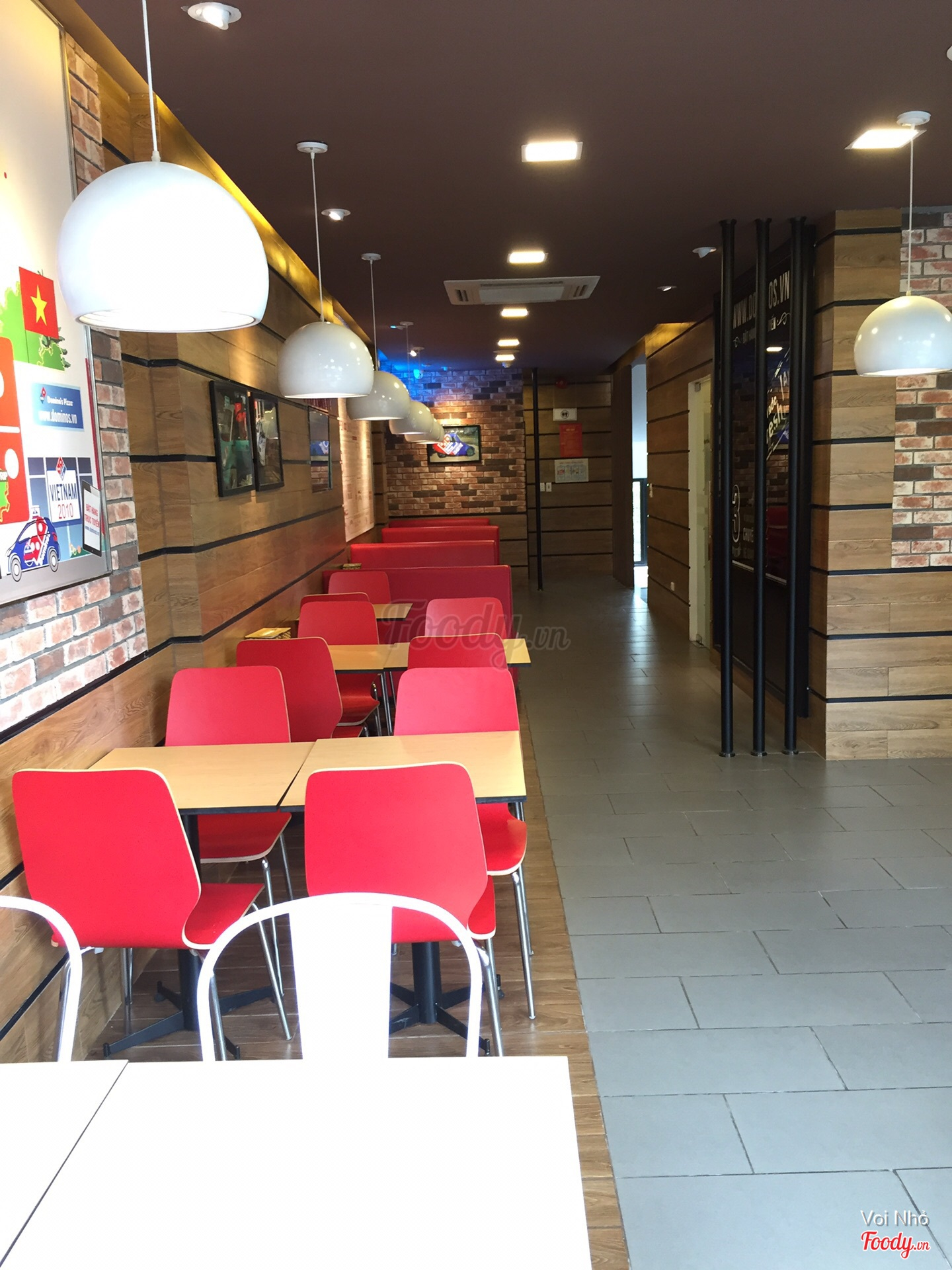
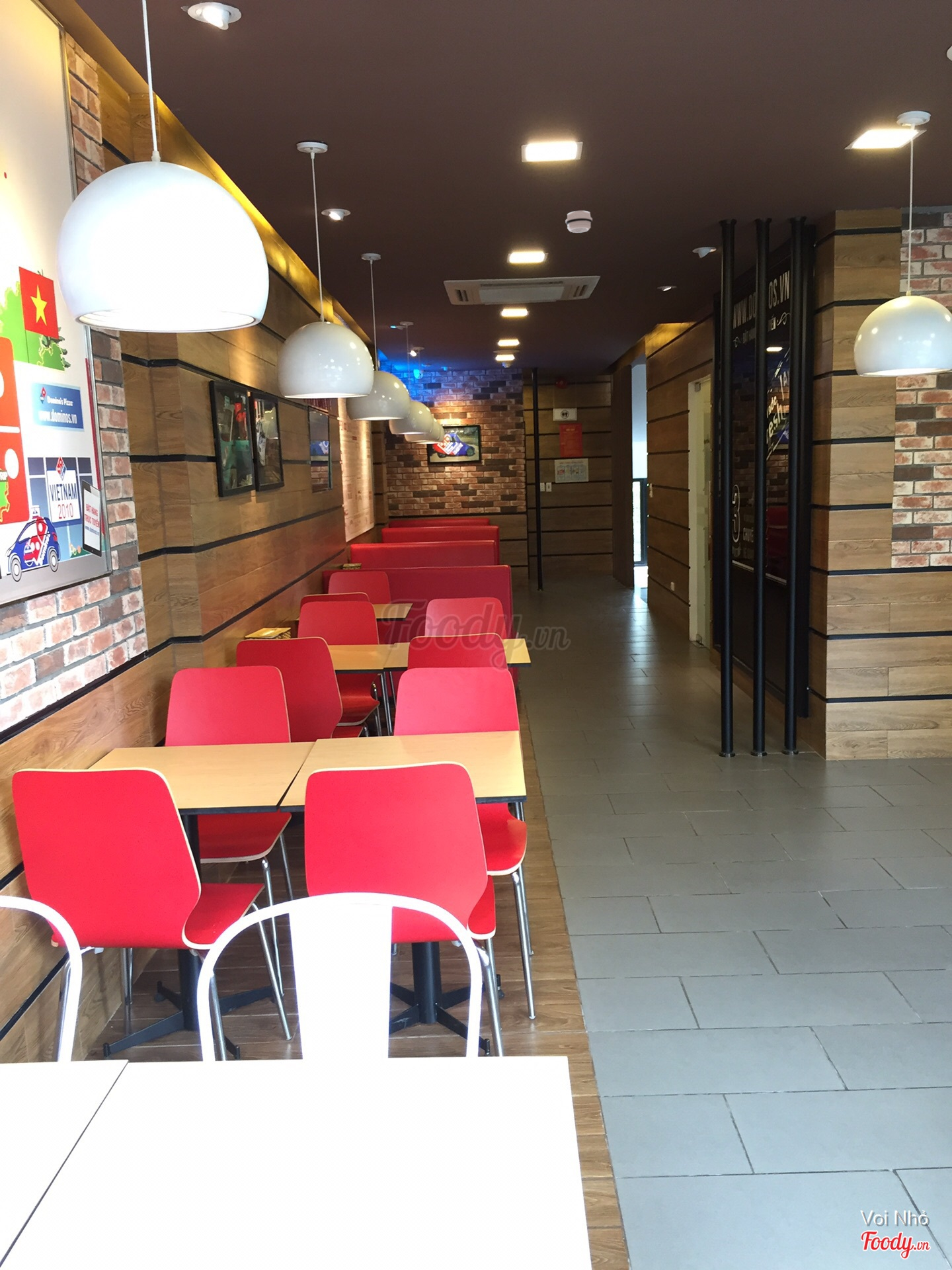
+ smoke detector (578, 222)
